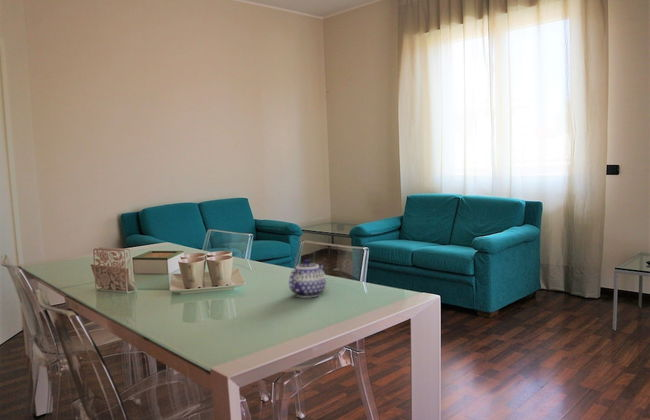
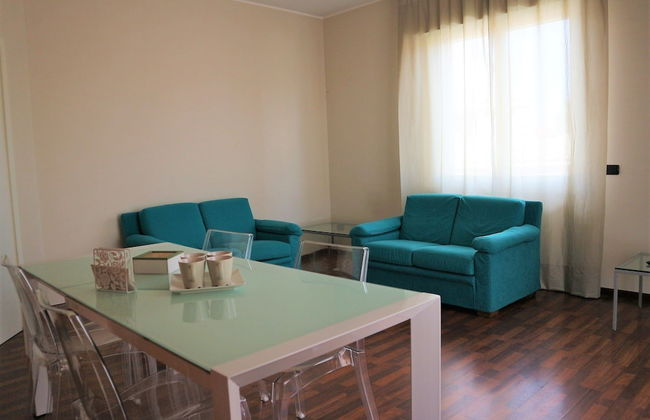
- teapot (307, 277)
